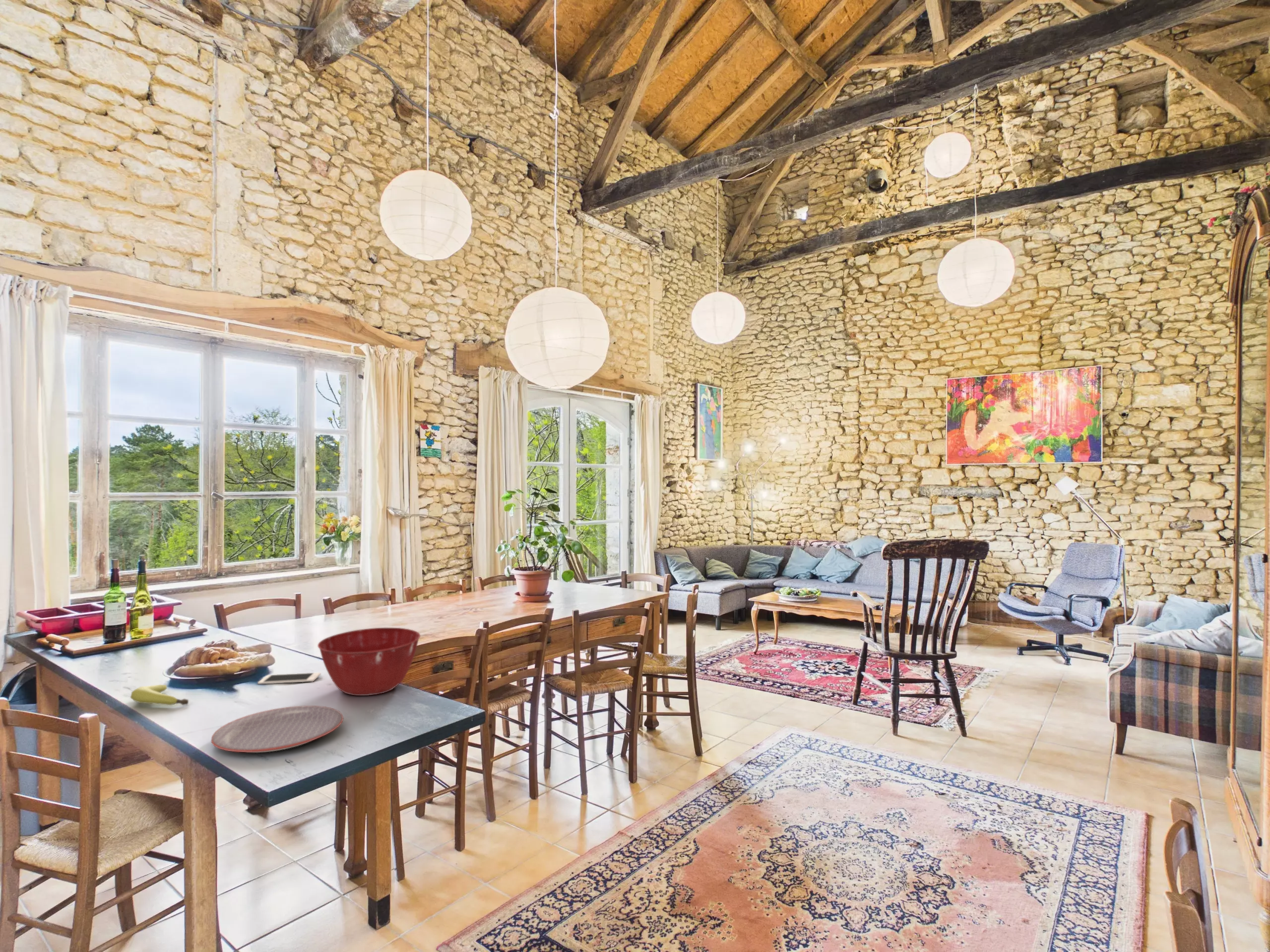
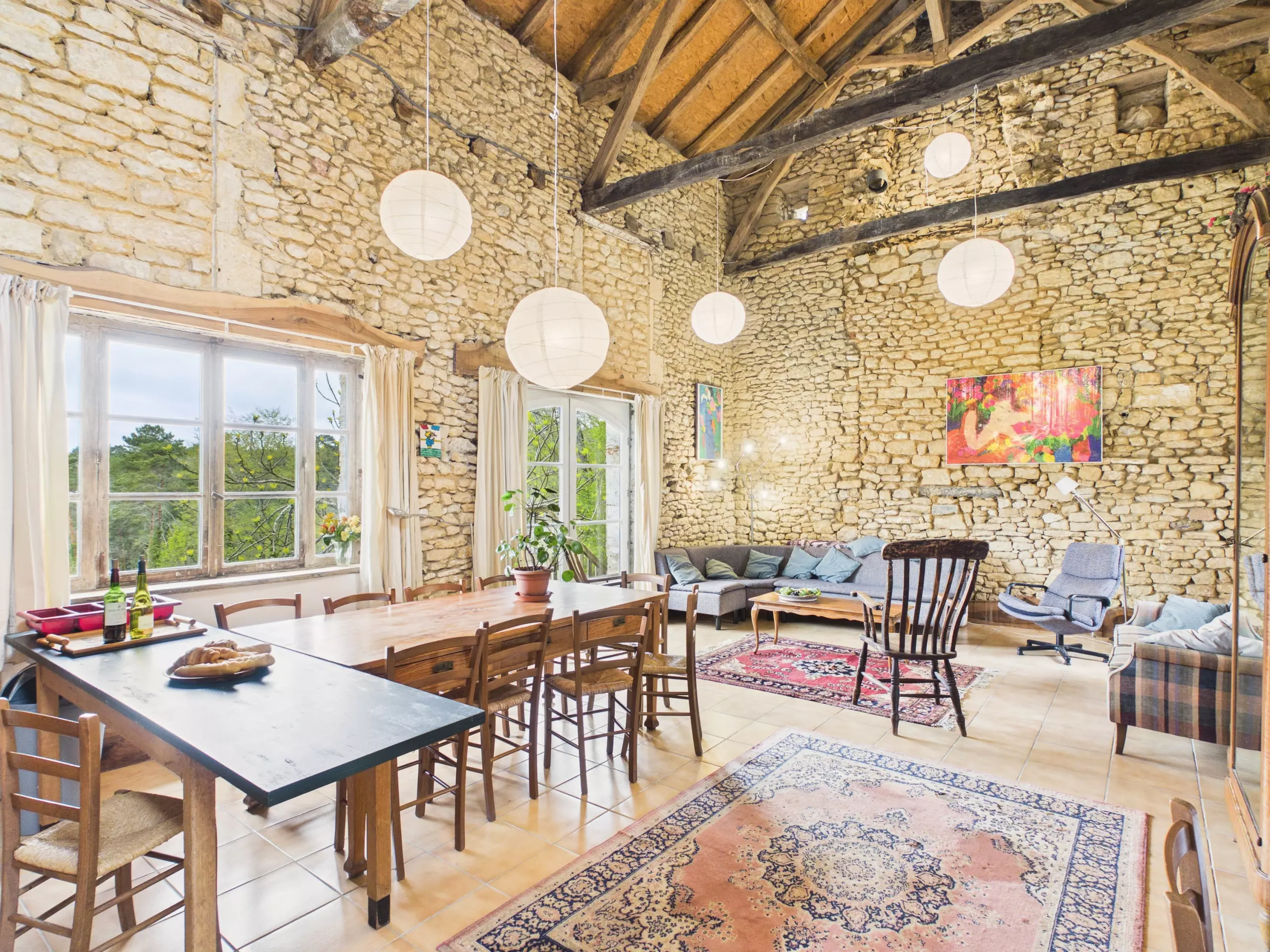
- mixing bowl (370, 664)
- banana (156, 693)
- plate (280, 730)
- cell phone (290, 678)
